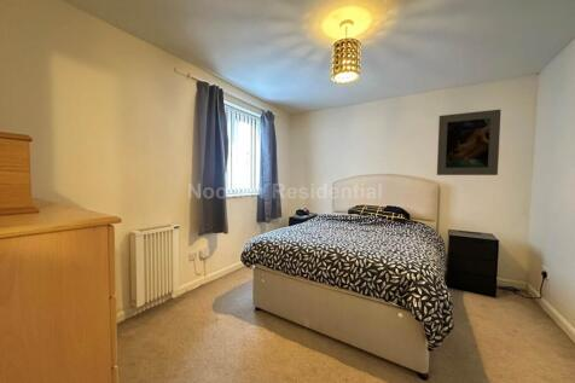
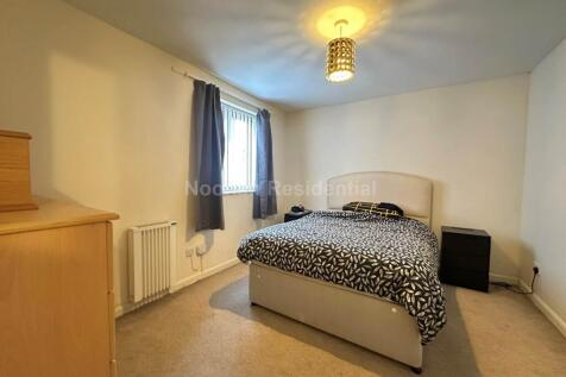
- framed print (466, 144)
